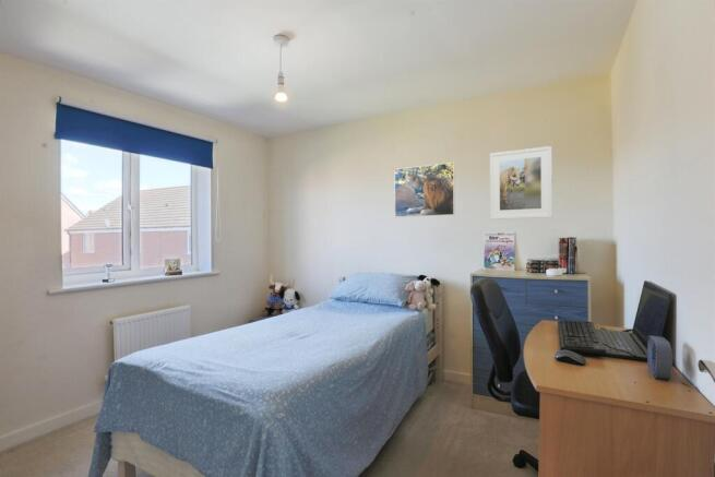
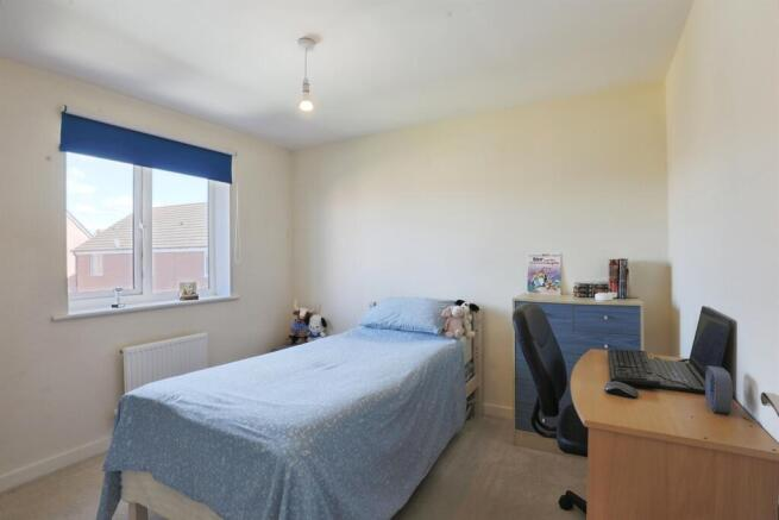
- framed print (520, 183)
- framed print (424, 191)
